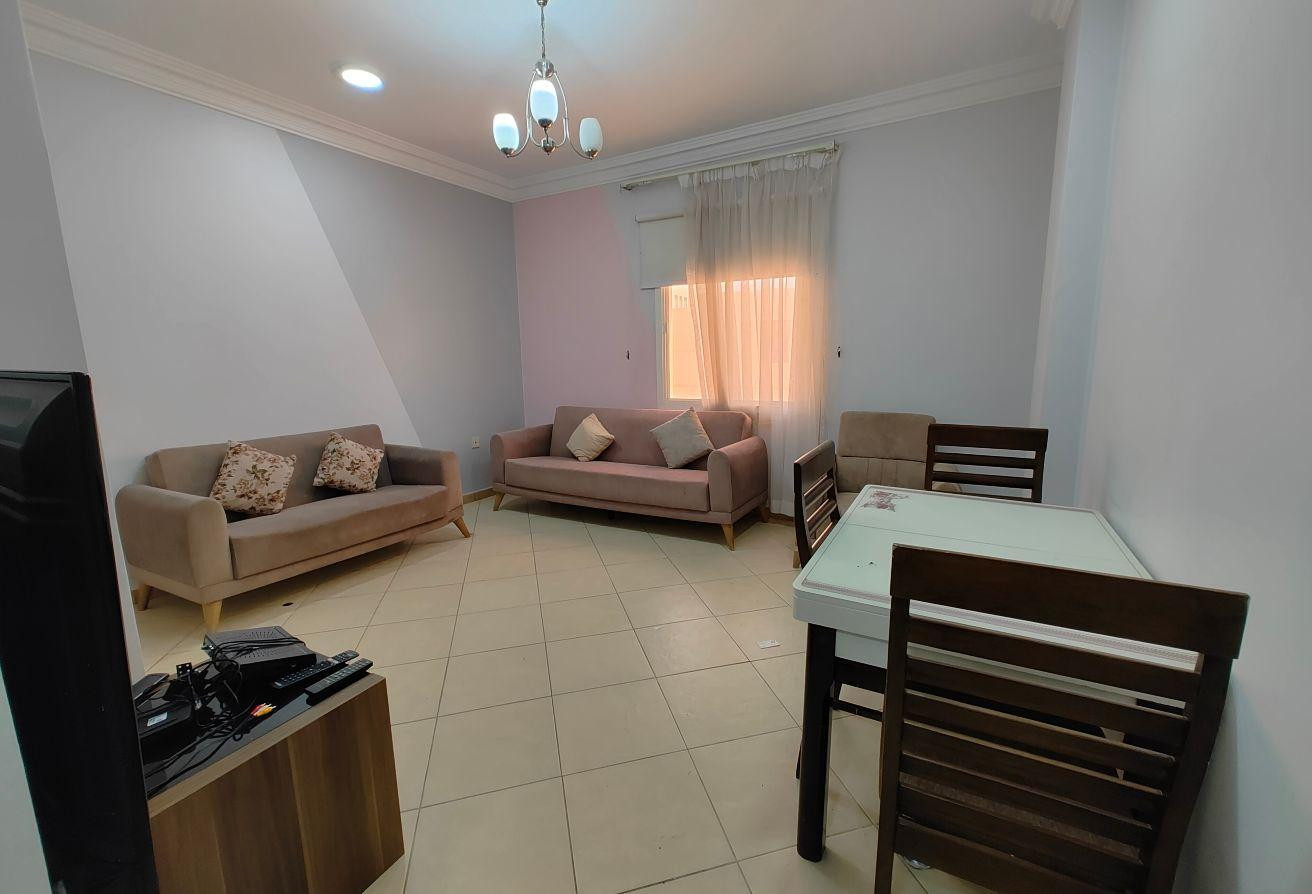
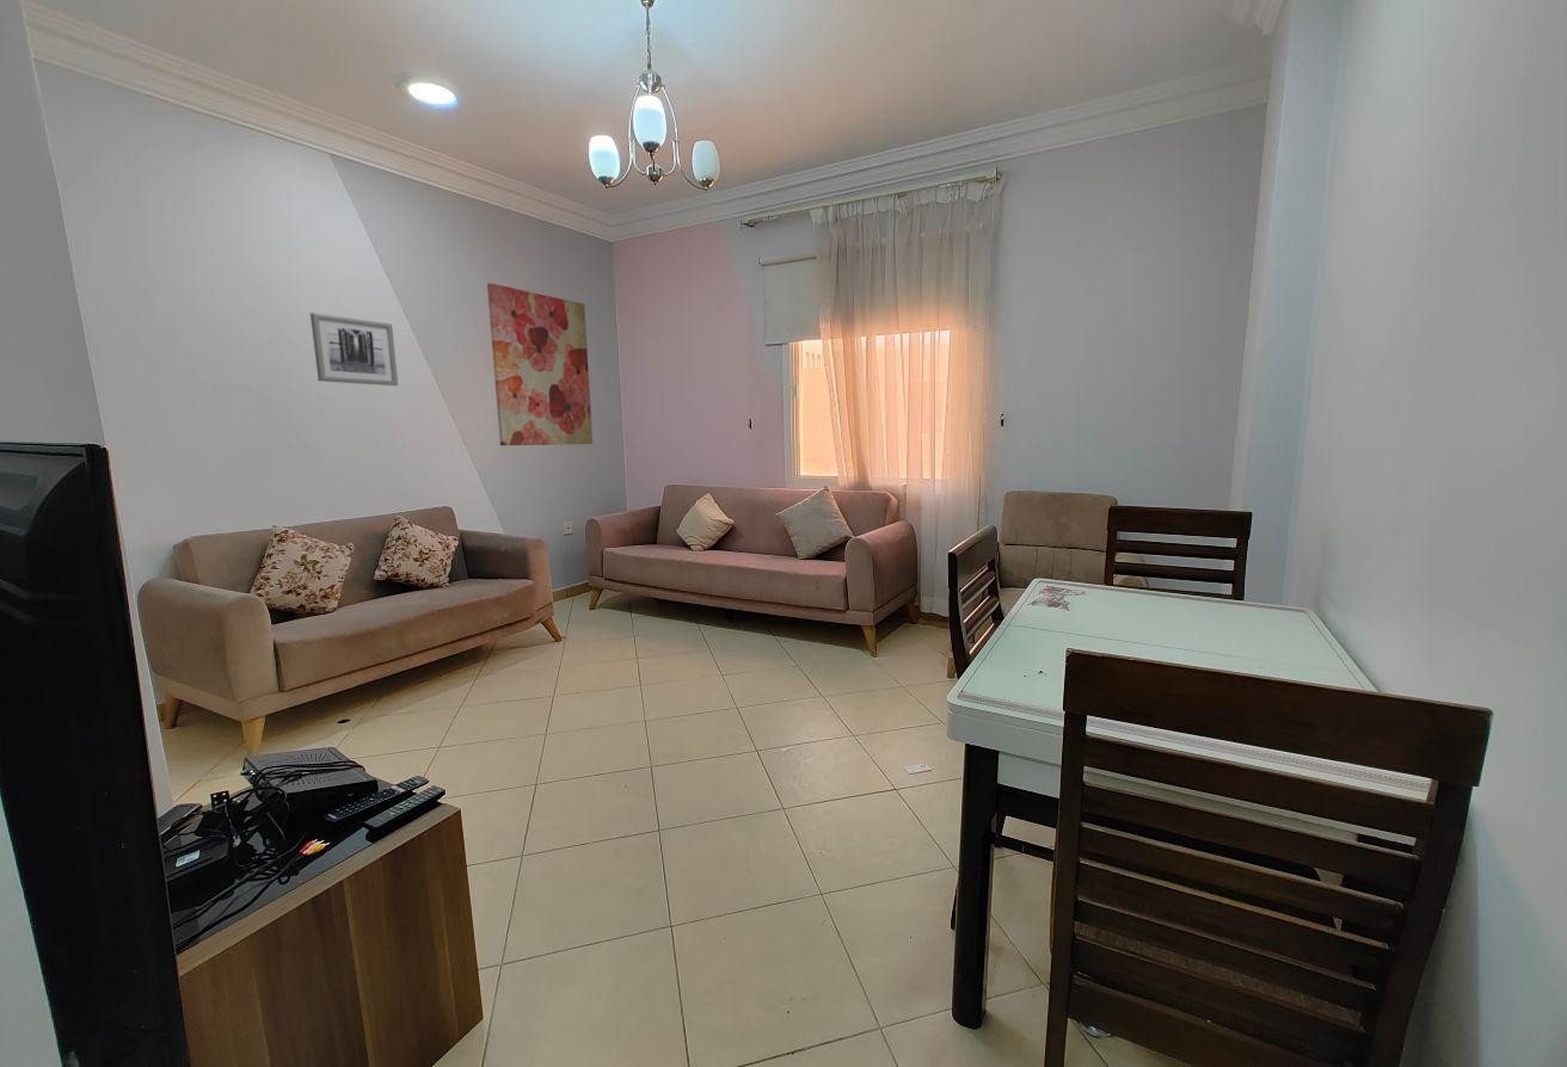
+ wall art (356, 351)
+ wall art (545, 370)
